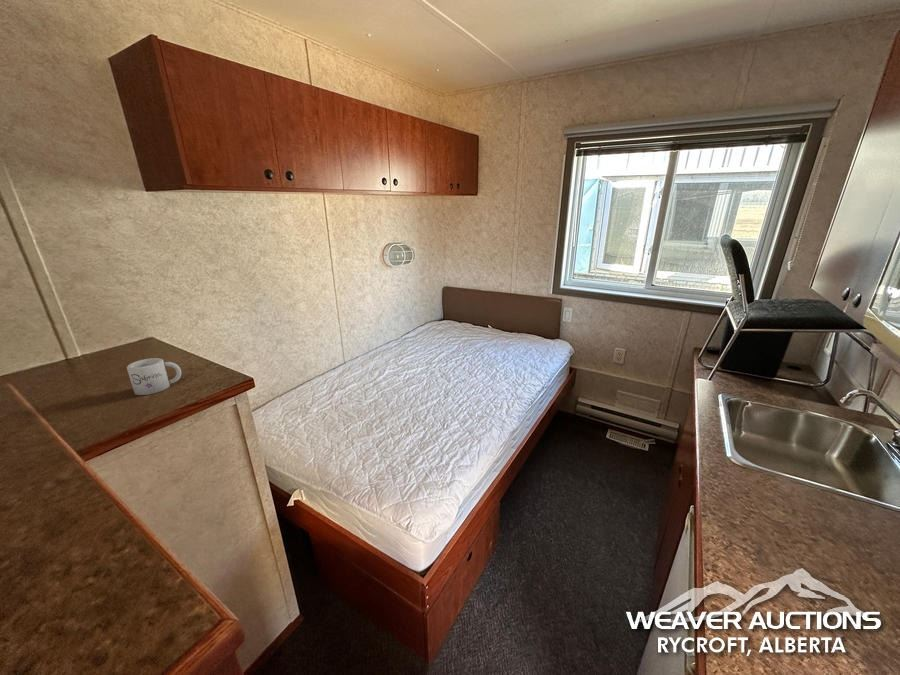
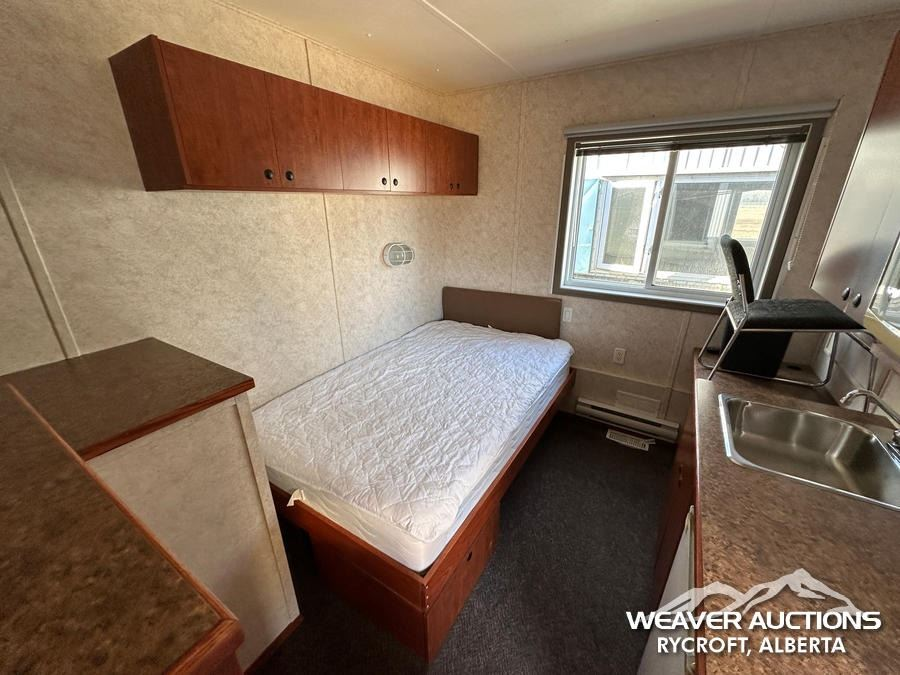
- mug (156, 374)
